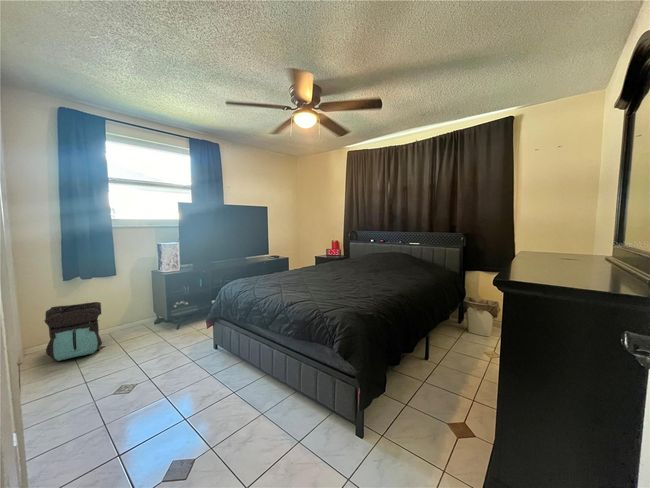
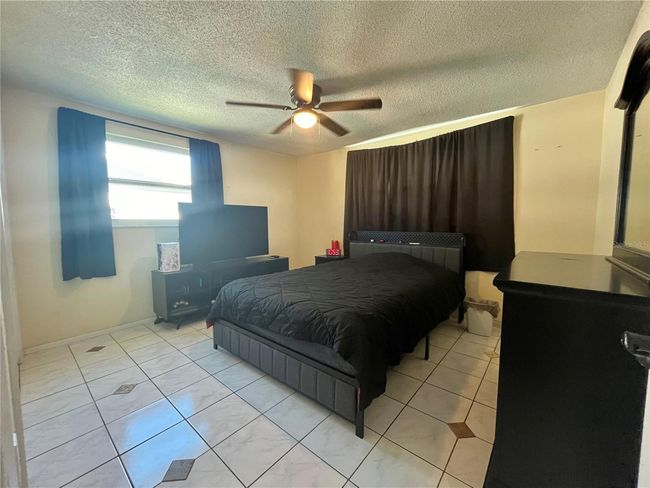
- backpack (75, 327)
